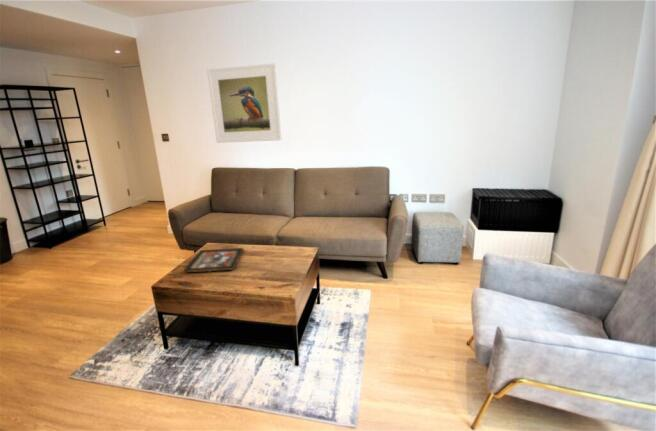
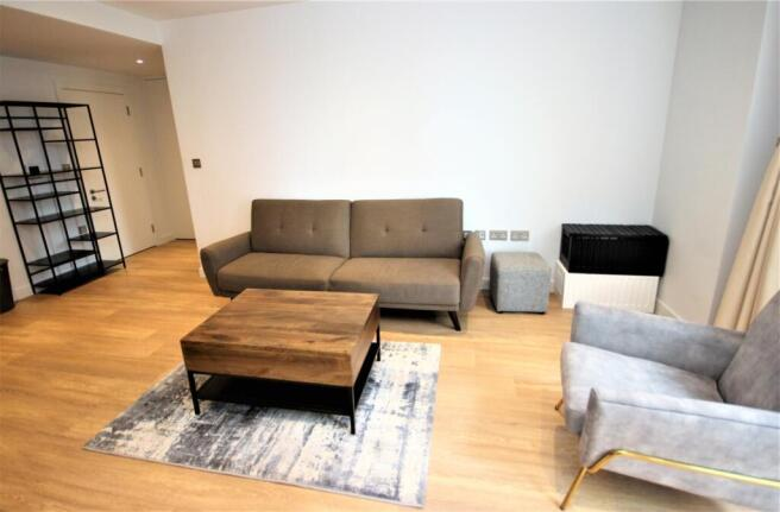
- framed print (244, 105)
- decorative tray (216, 259)
